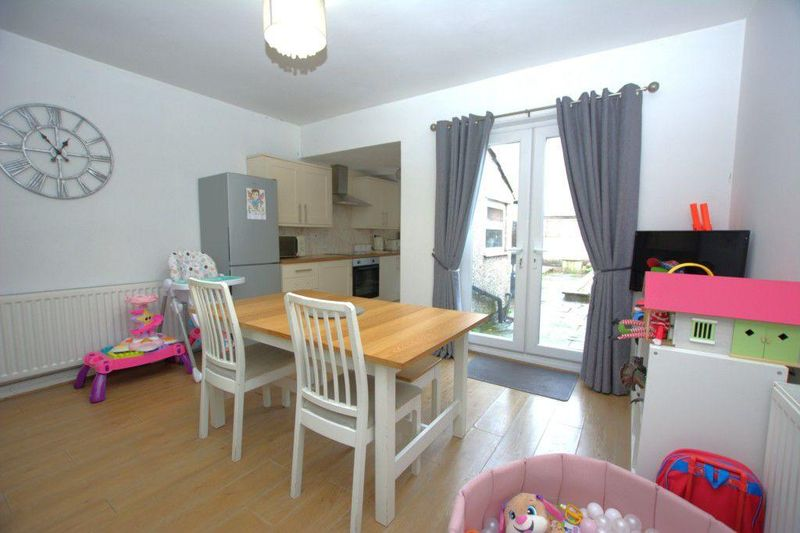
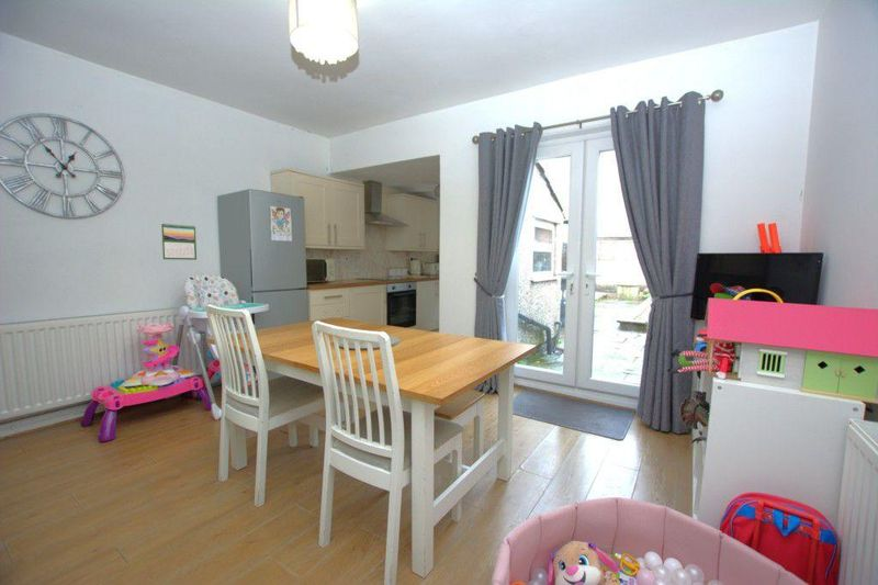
+ calendar (179, 241)
